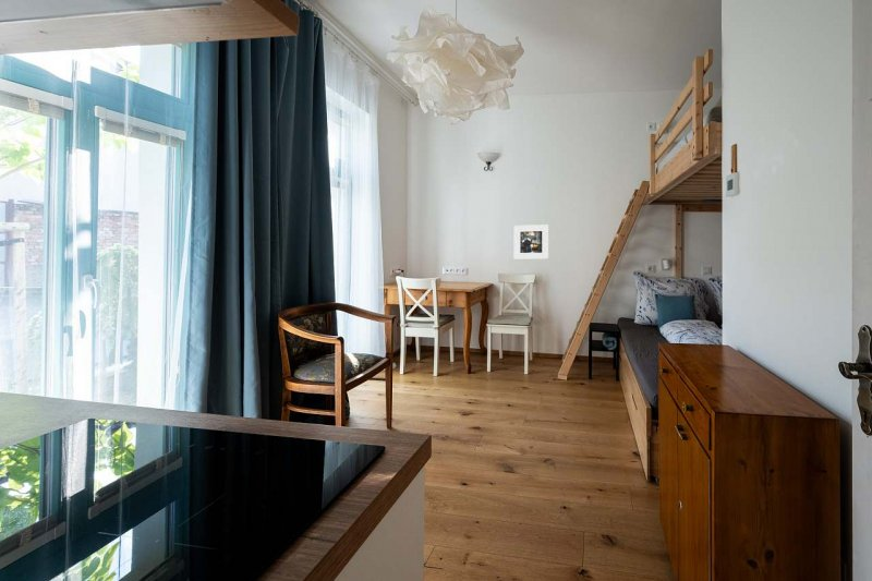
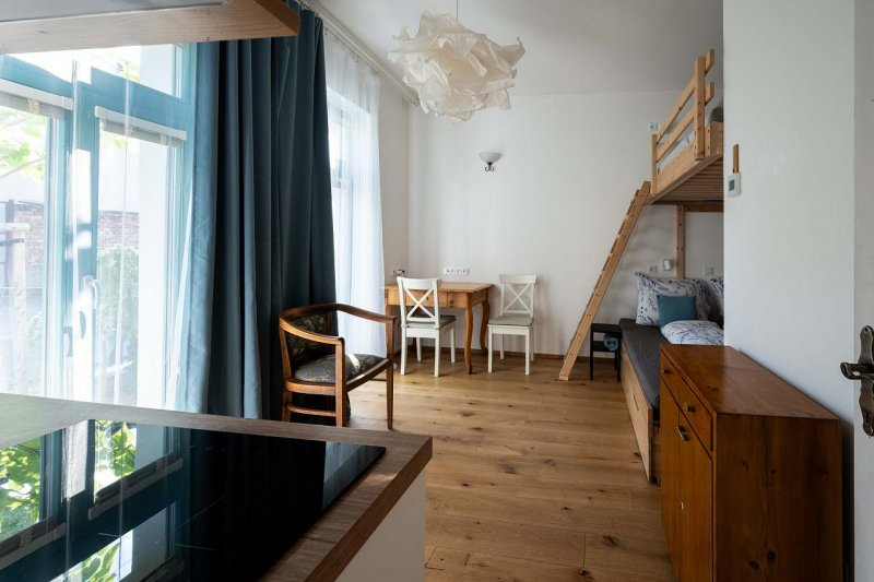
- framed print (531, 242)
